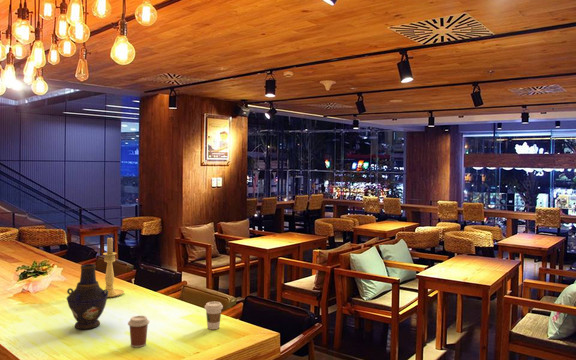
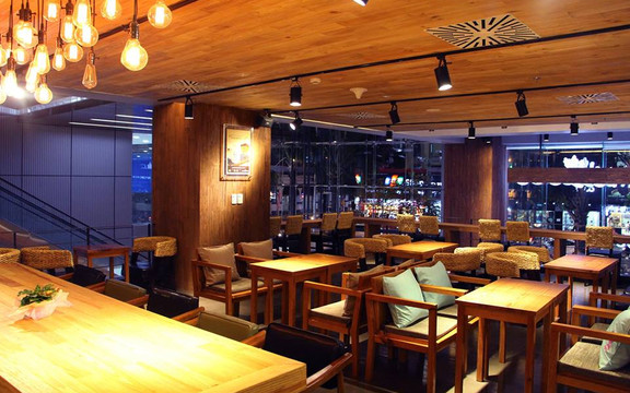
- coffee cup (138, 331)
- coffee cup (213, 315)
- vase (87, 295)
- candle holder (109, 265)
